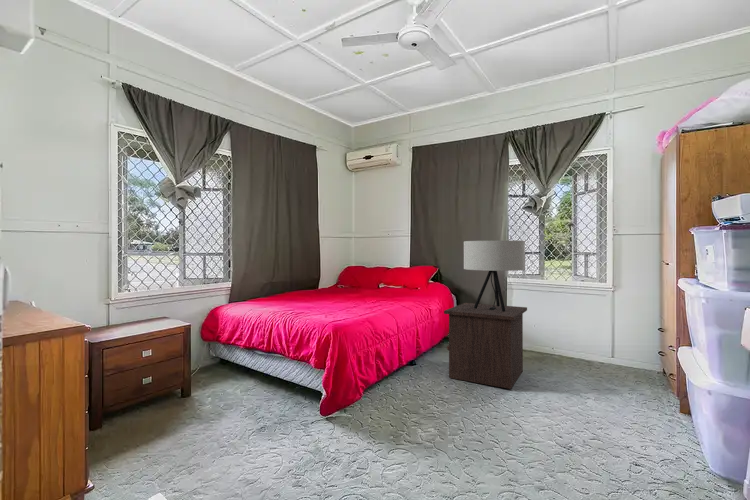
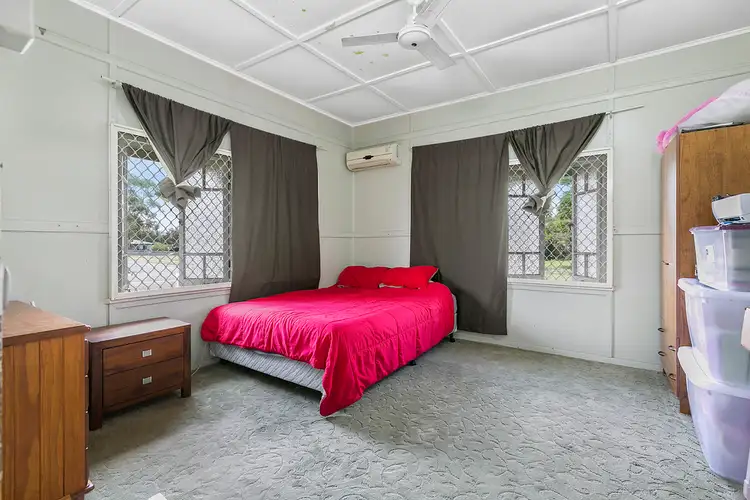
- table lamp (493, 274)
- nightstand (485, 341)
